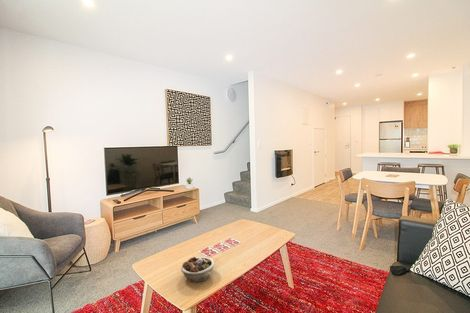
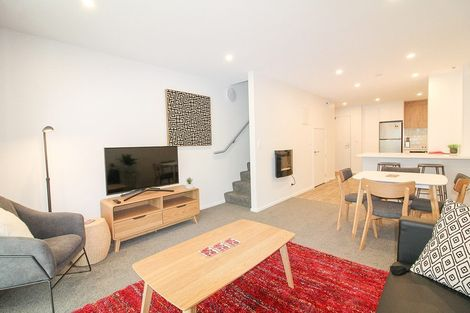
- succulent planter (198, 267)
